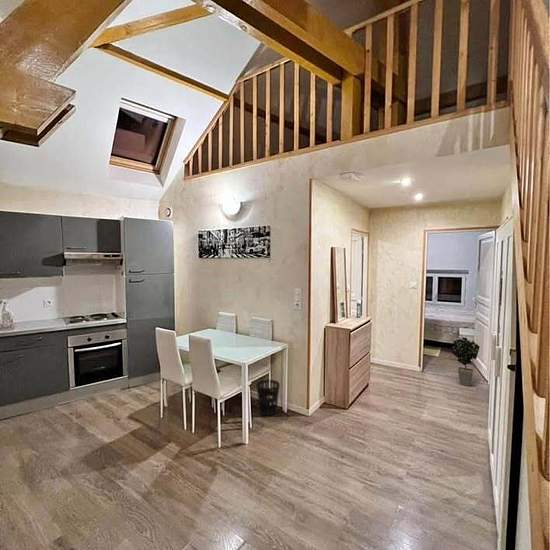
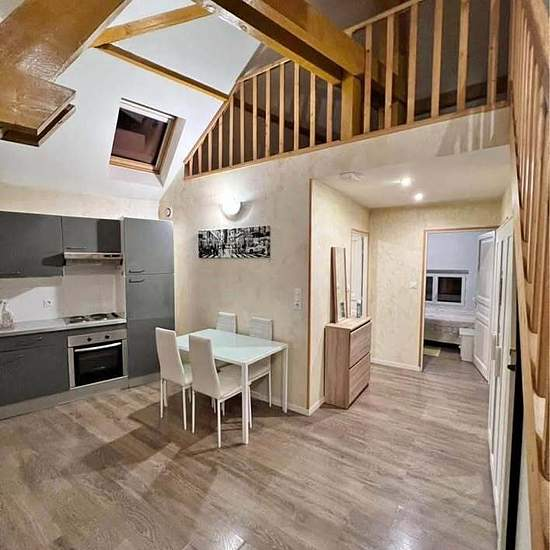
- wastebasket (267, 397)
- potted plant (465, 360)
